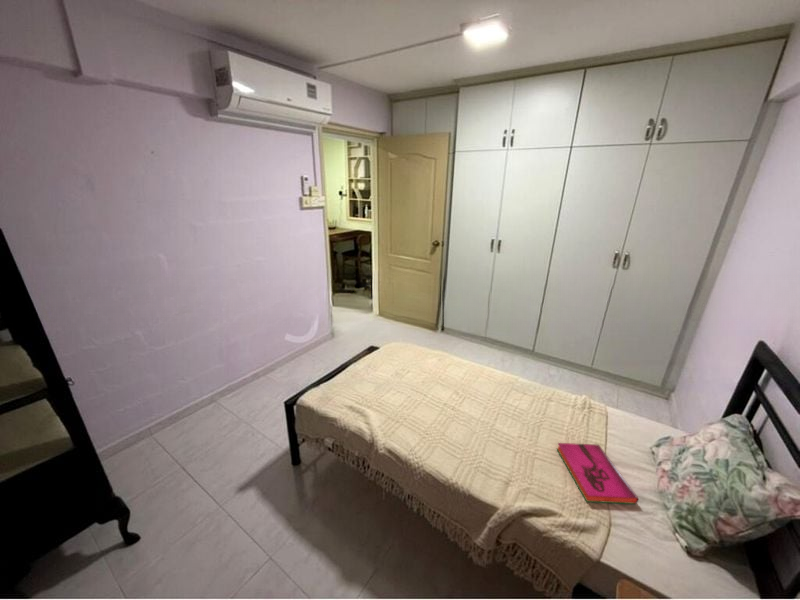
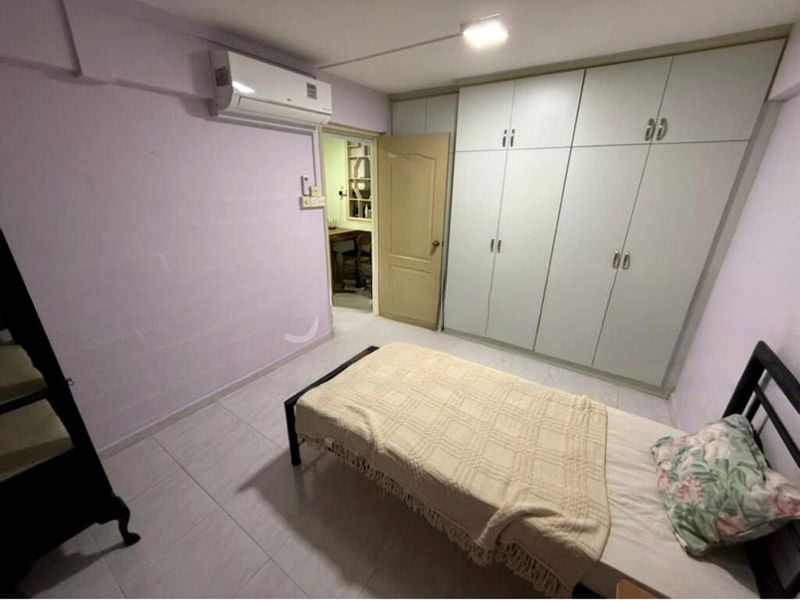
- hardback book (593, 470)
